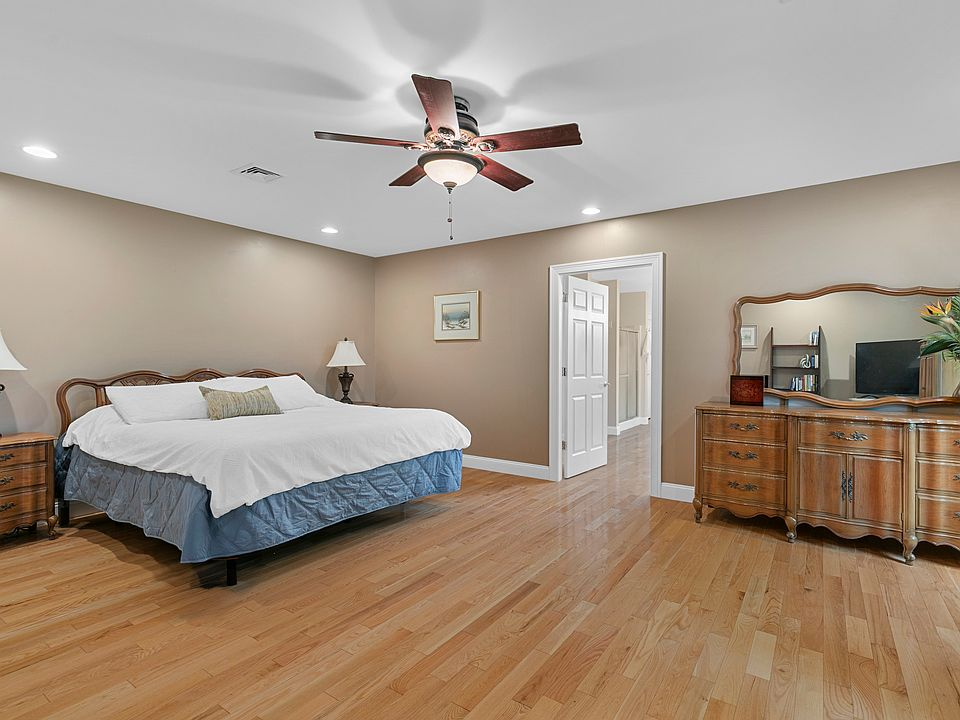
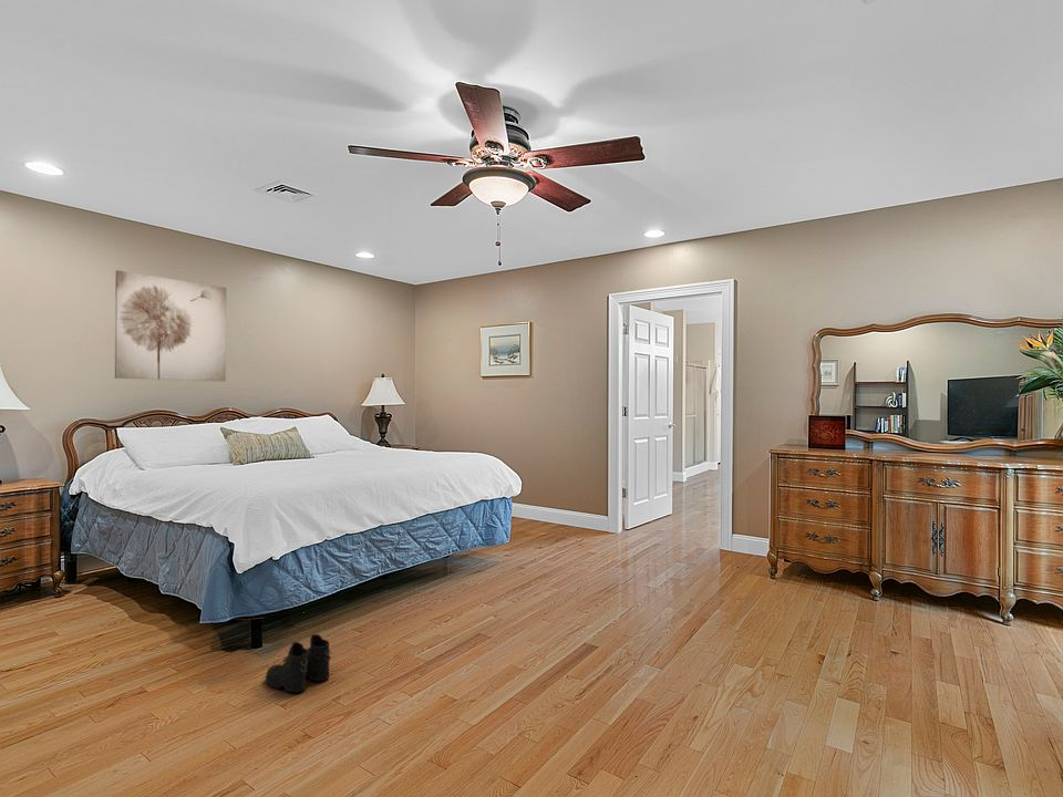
+ wall art (174, 330)
+ boots (298, 658)
